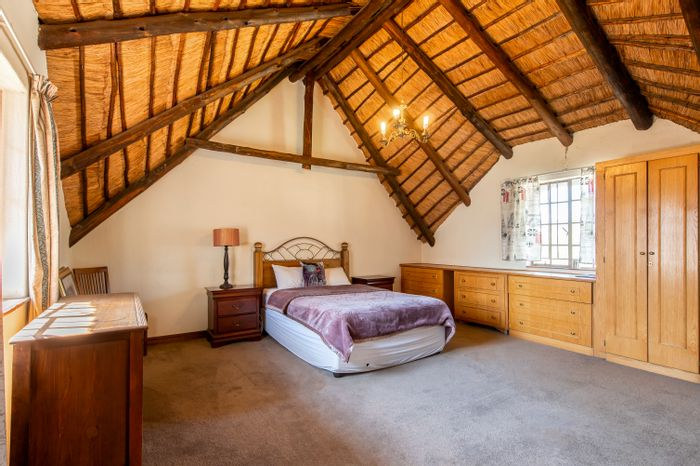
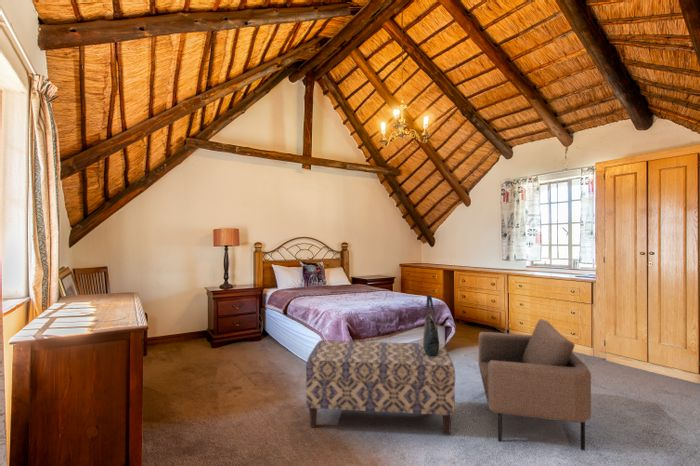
+ bench (379, 383)
+ tote bag (431, 323)
+ armchair (527, 371)
